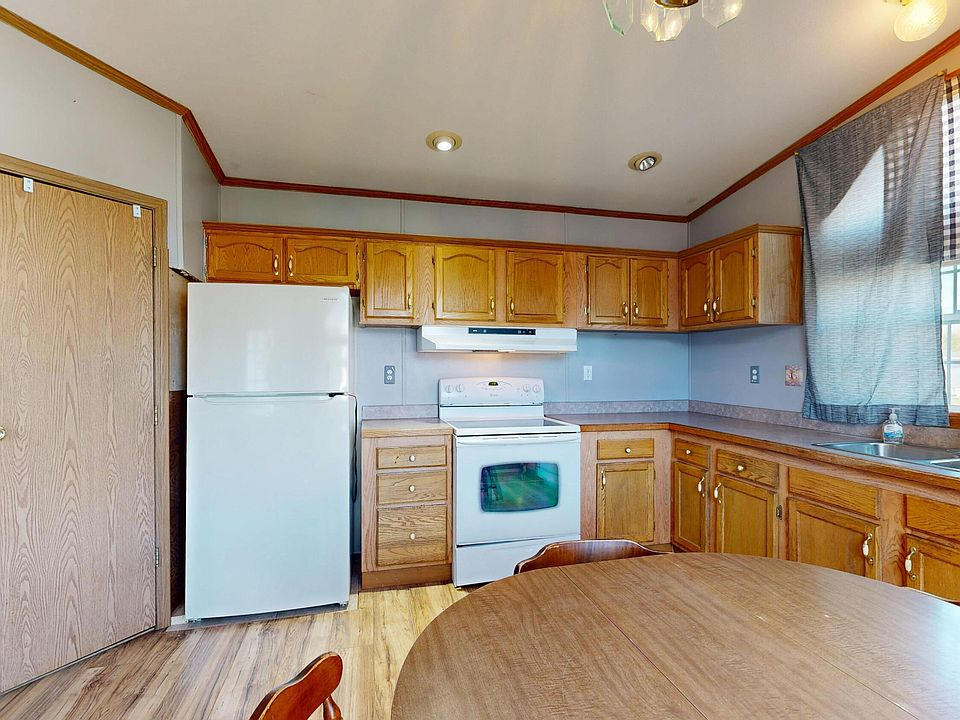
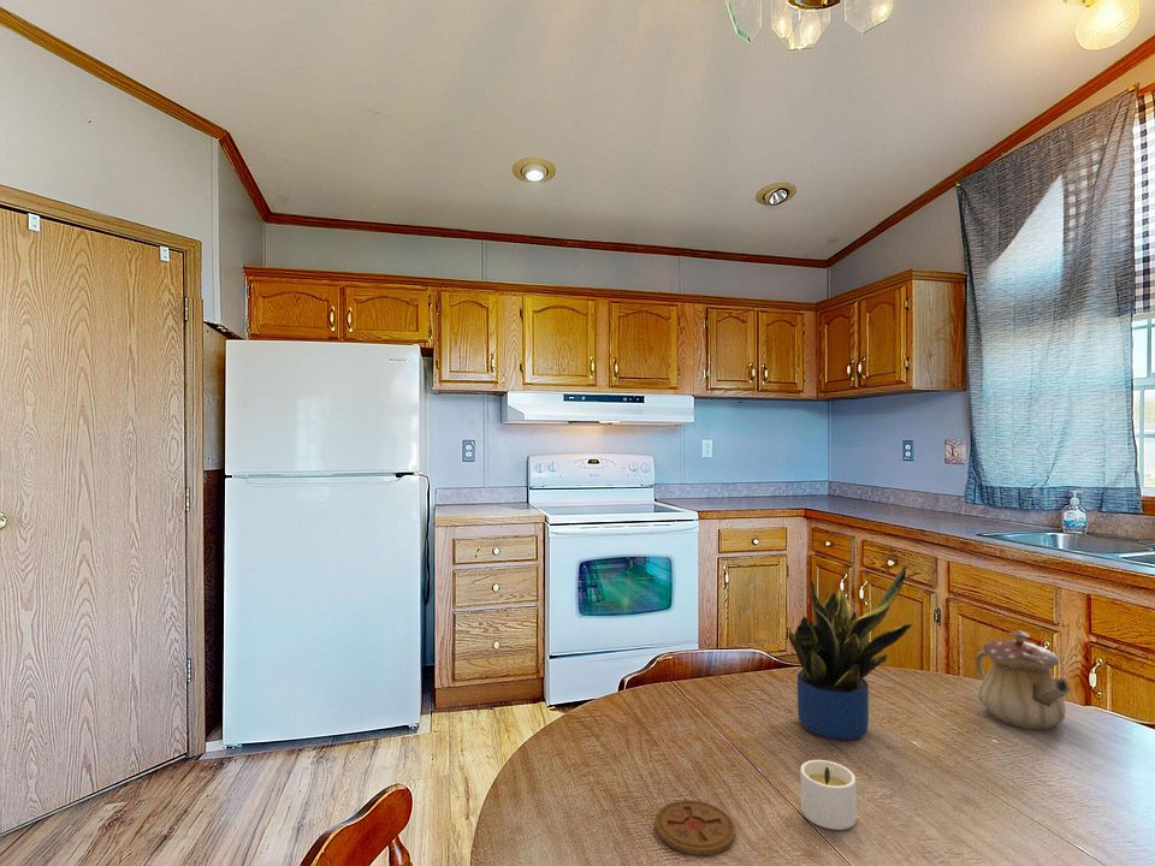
+ candle (836, 797)
+ coaster (694, 825)
+ potted plant (854, 641)
+ teapot (1015, 671)
